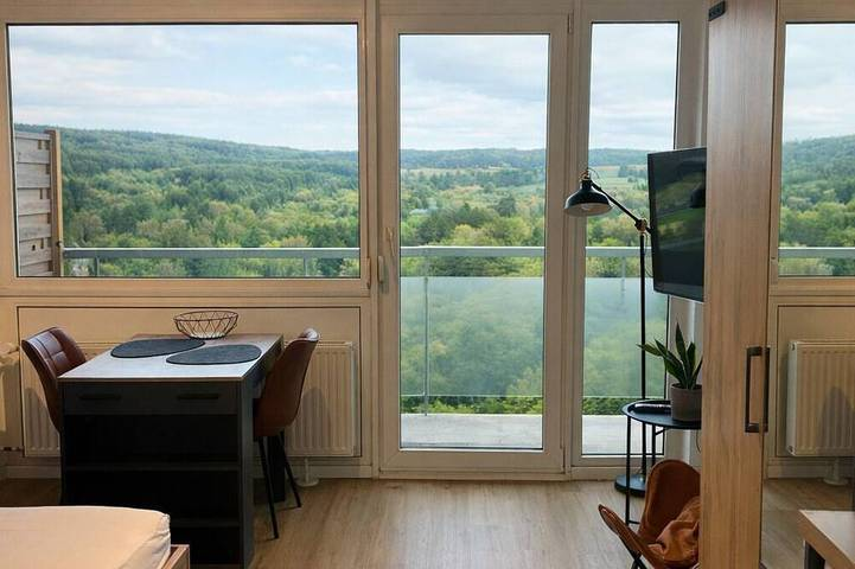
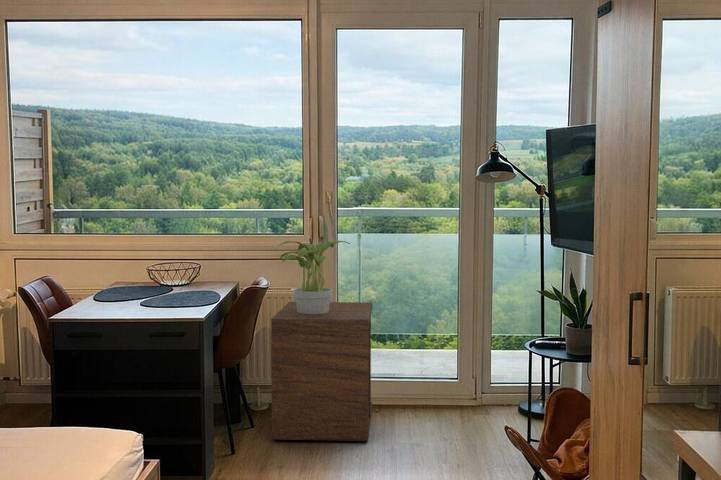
+ potted plant (312, 276)
+ side table (325, 366)
